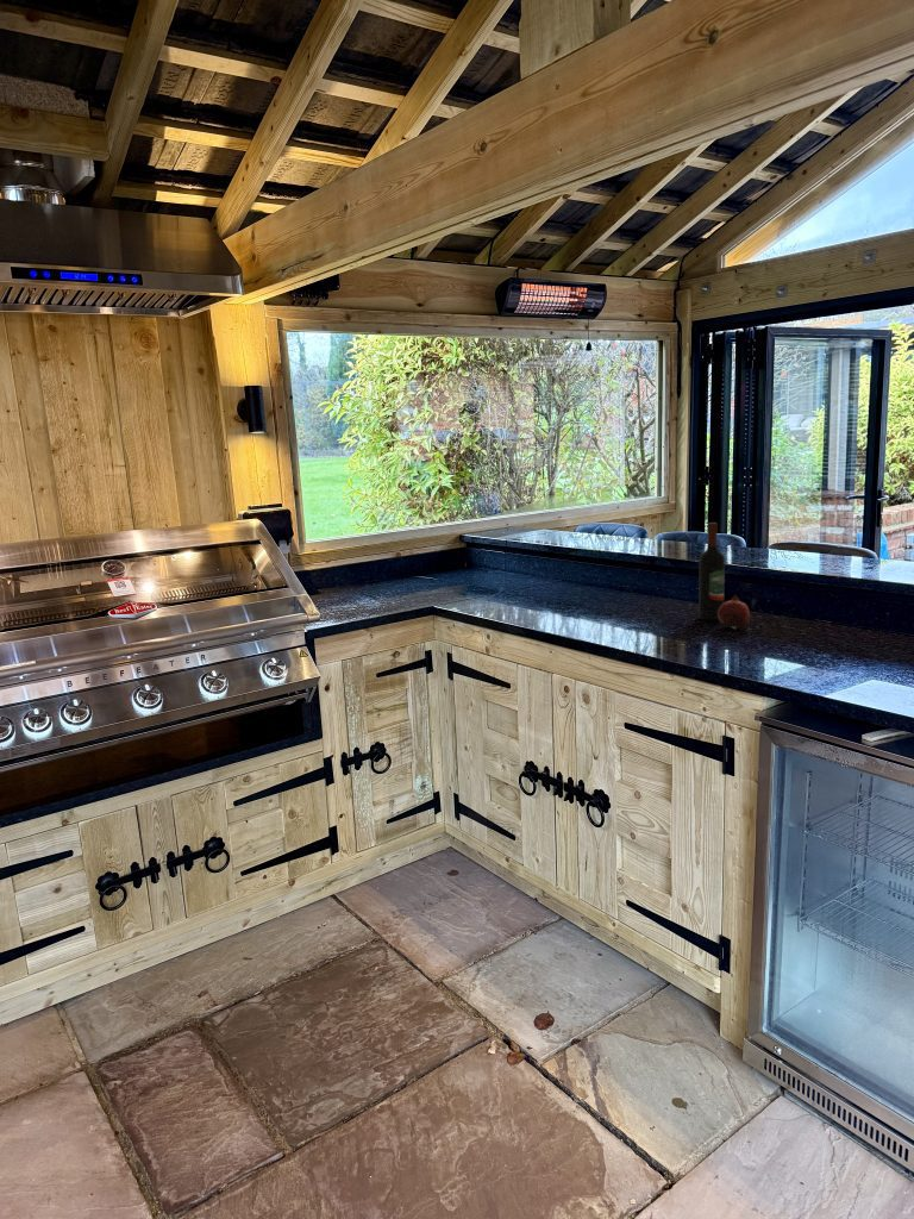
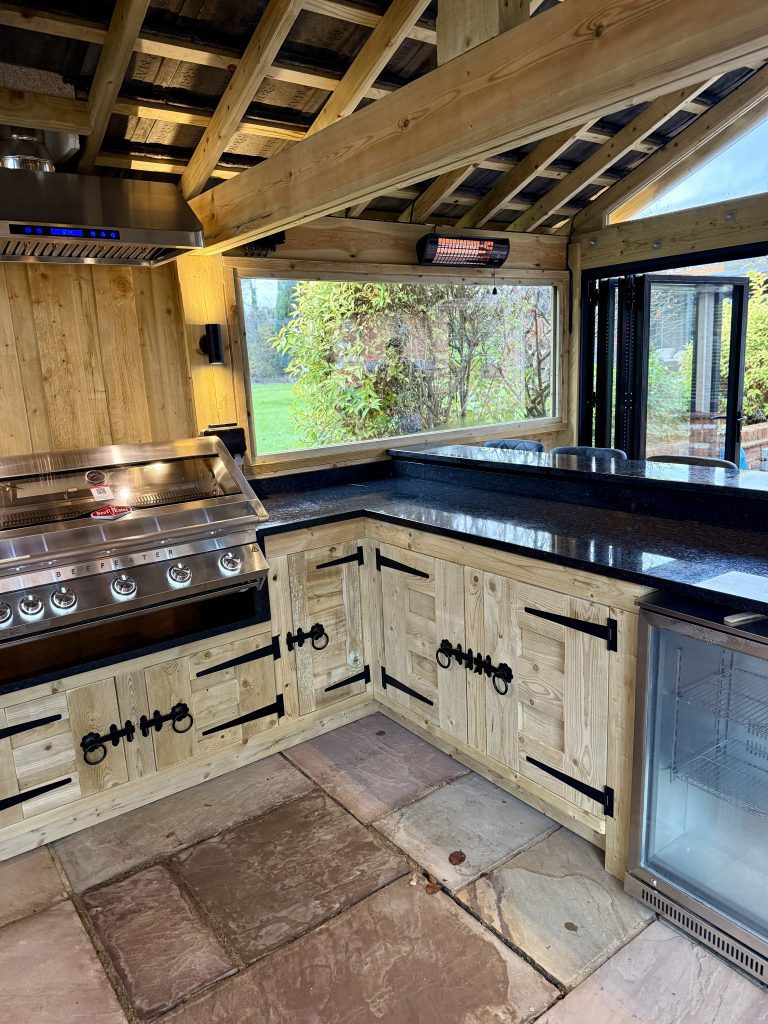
- wine bottle (712, 570)
- fruit (733, 611)
